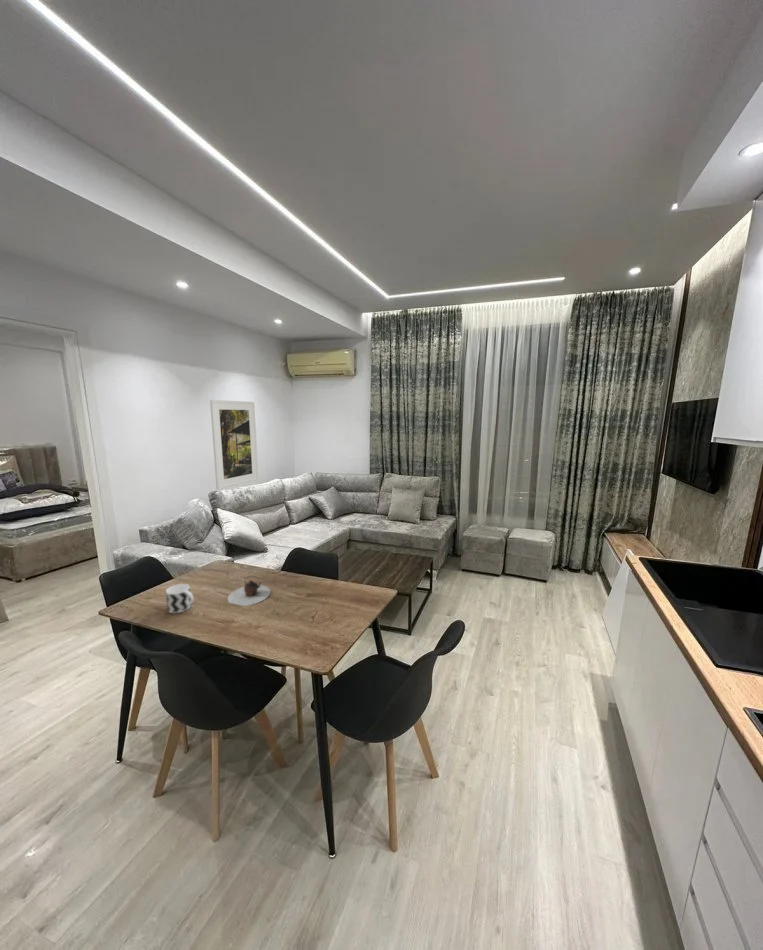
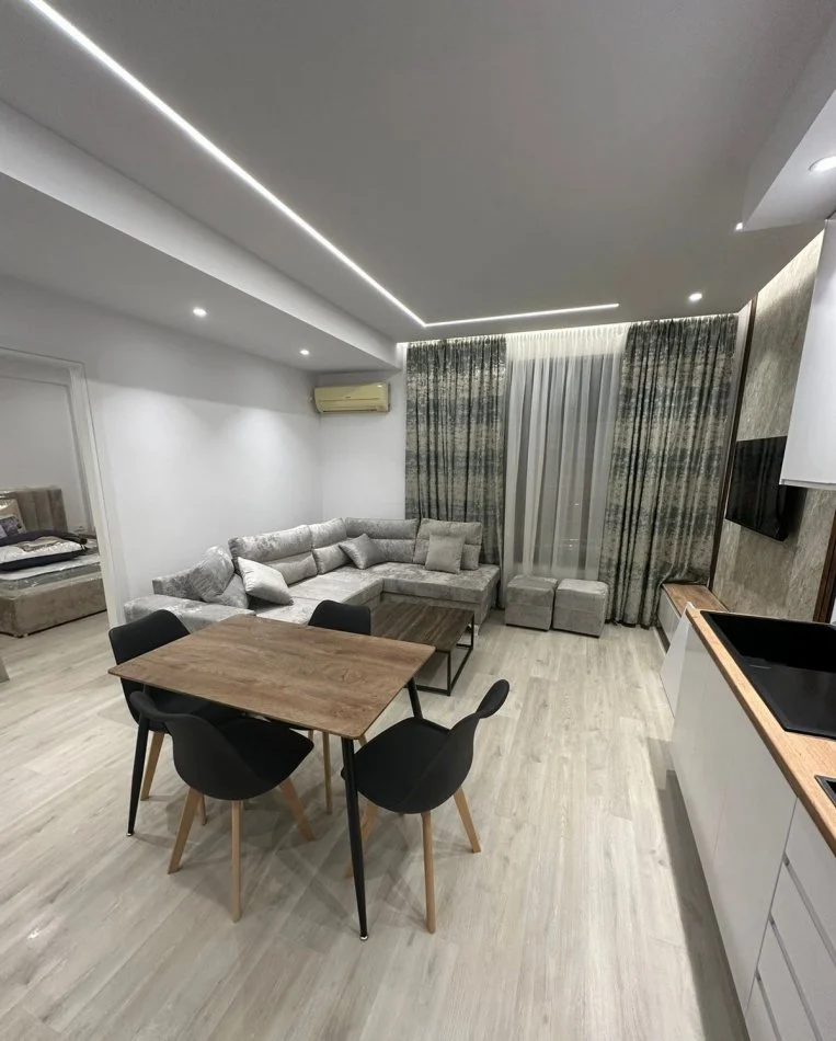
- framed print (236, 443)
- teapot (248, 586)
- cup (181, 598)
